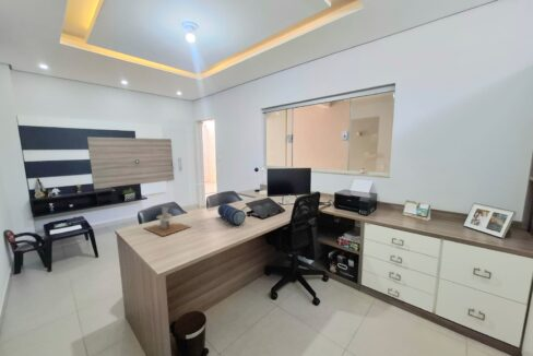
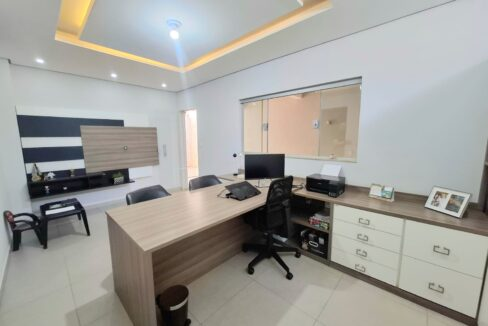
- desk (166, 216)
- thermos (232, 213)
